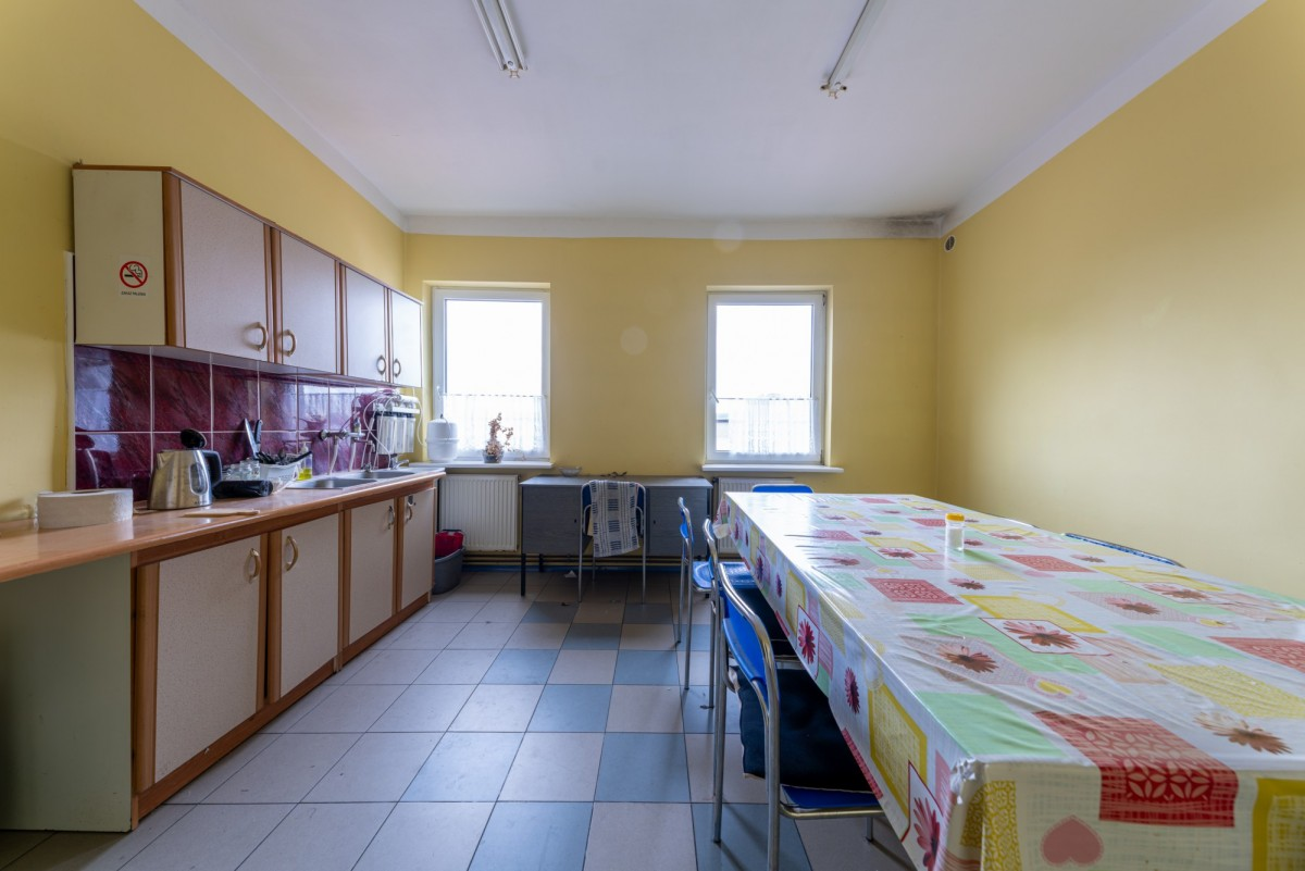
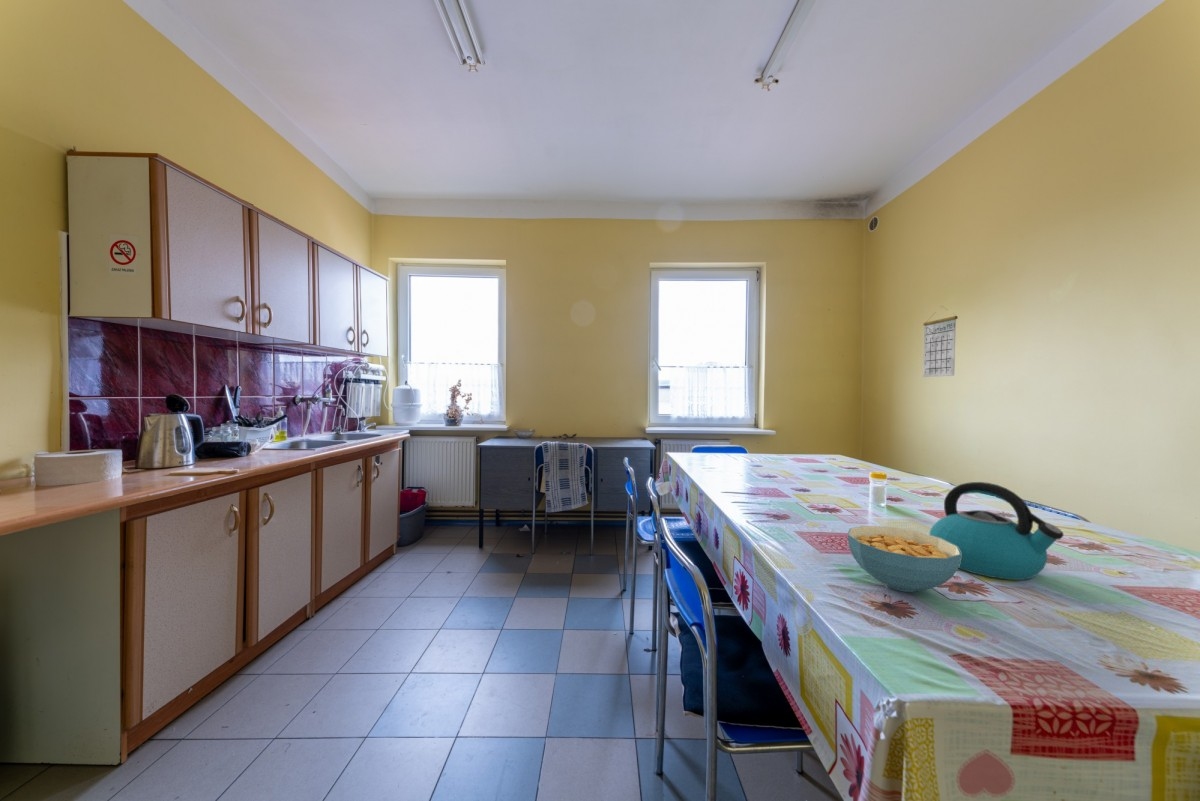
+ kettle (992, 526)
+ calendar (939, 341)
+ cereal bowl (900, 562)
